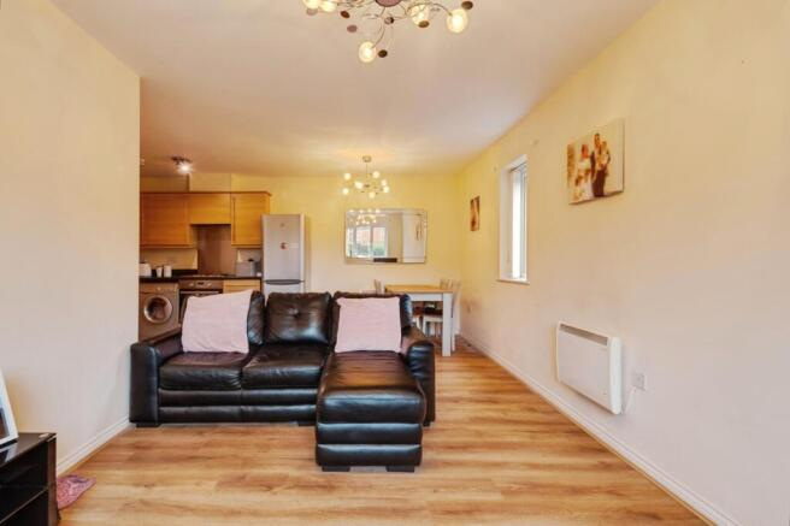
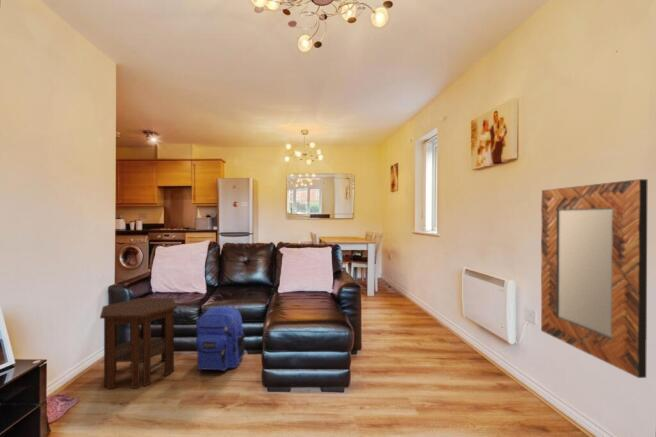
+ home mirror (584, 268)
+ backpack (220, 337)
+ side table (140, 339)
